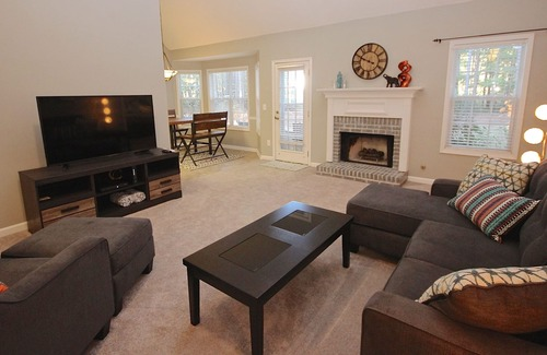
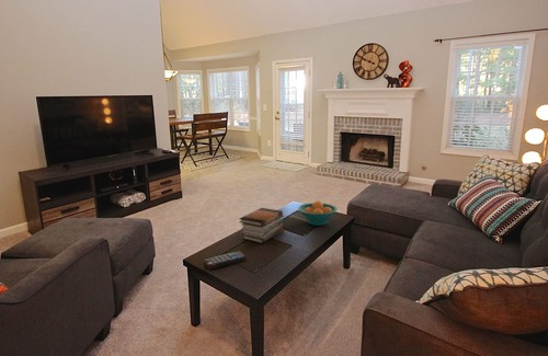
+ remote control (225, 259)
+ book stack (262, 225)
+ fruit bowl (317, 211)
